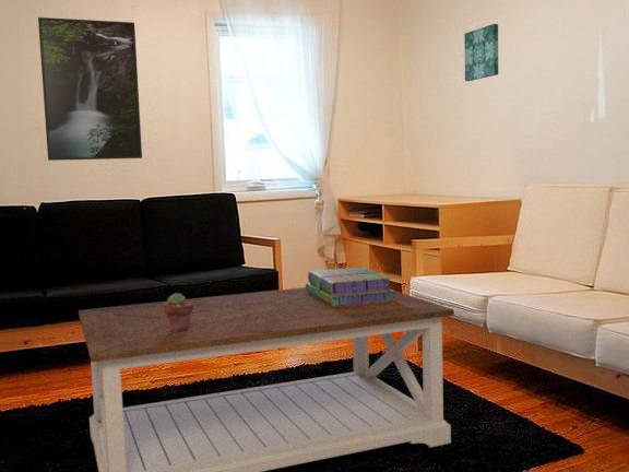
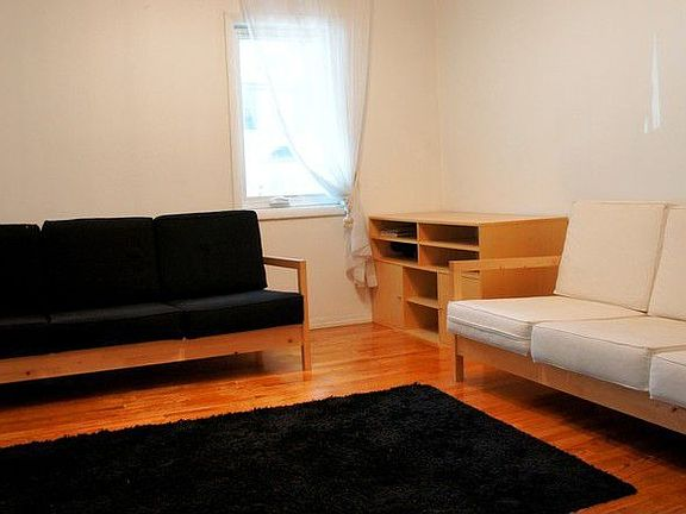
- coffee table (262, 386)
- stack of books (347, 284)
- wall art (480, 54)
- potted succulent (178, 310)
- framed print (92, 90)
